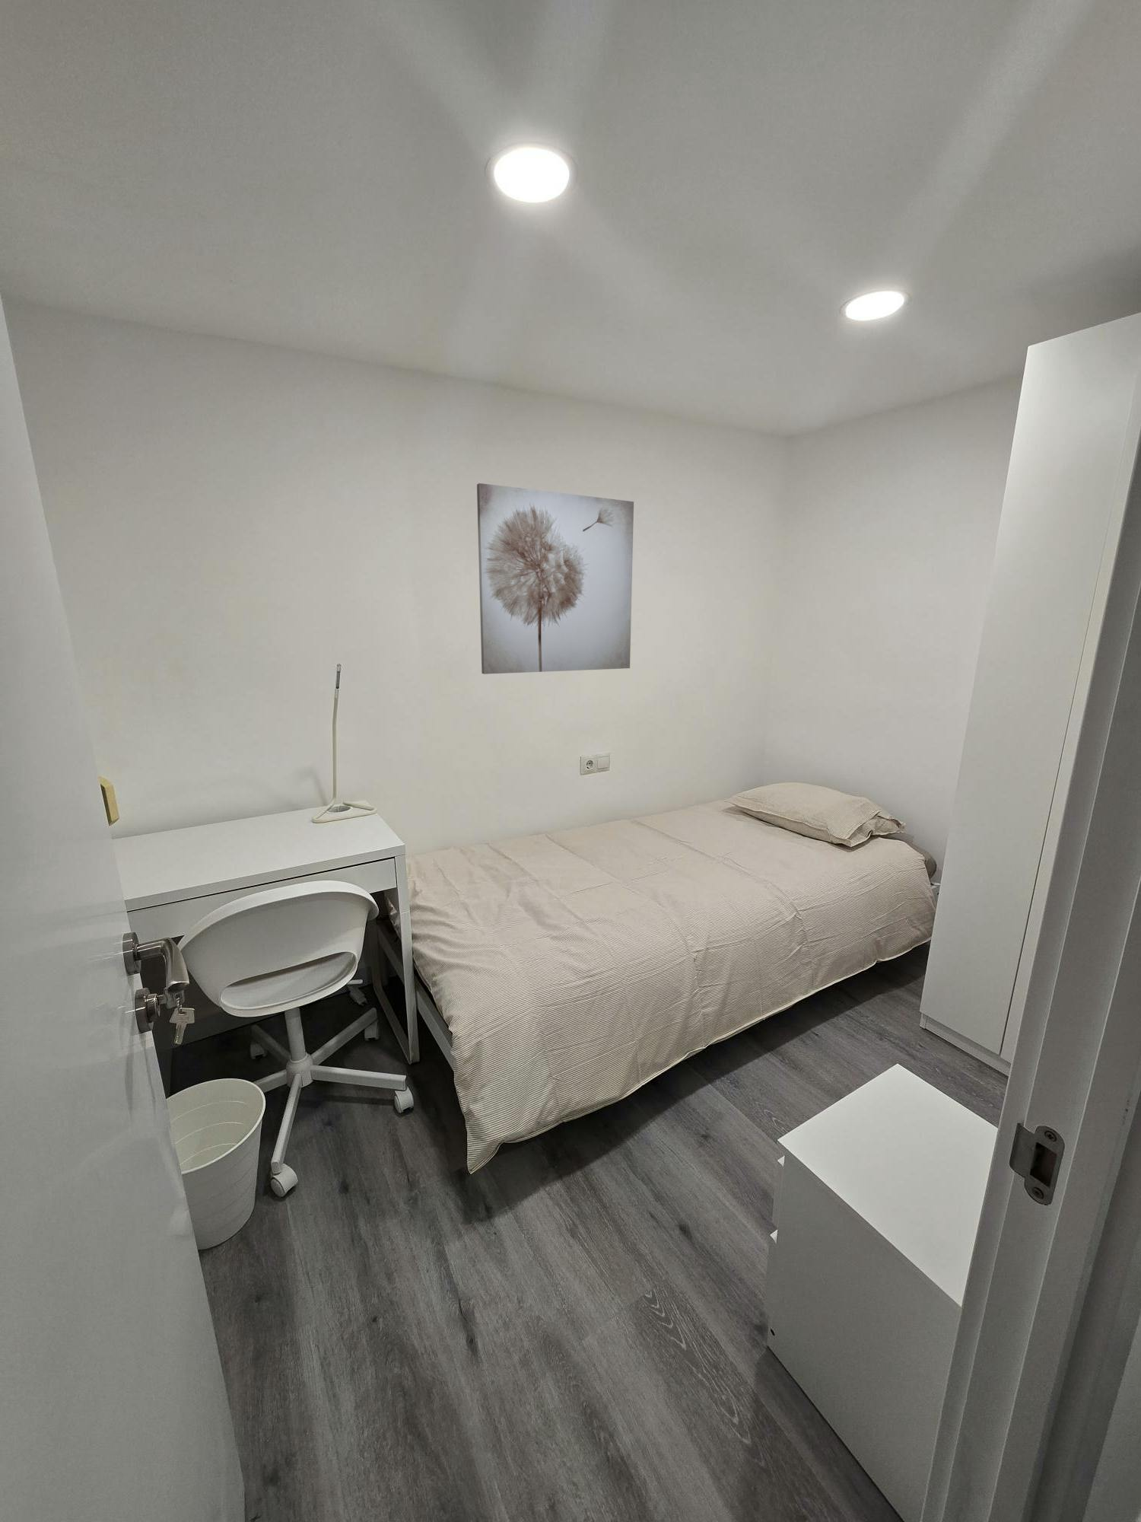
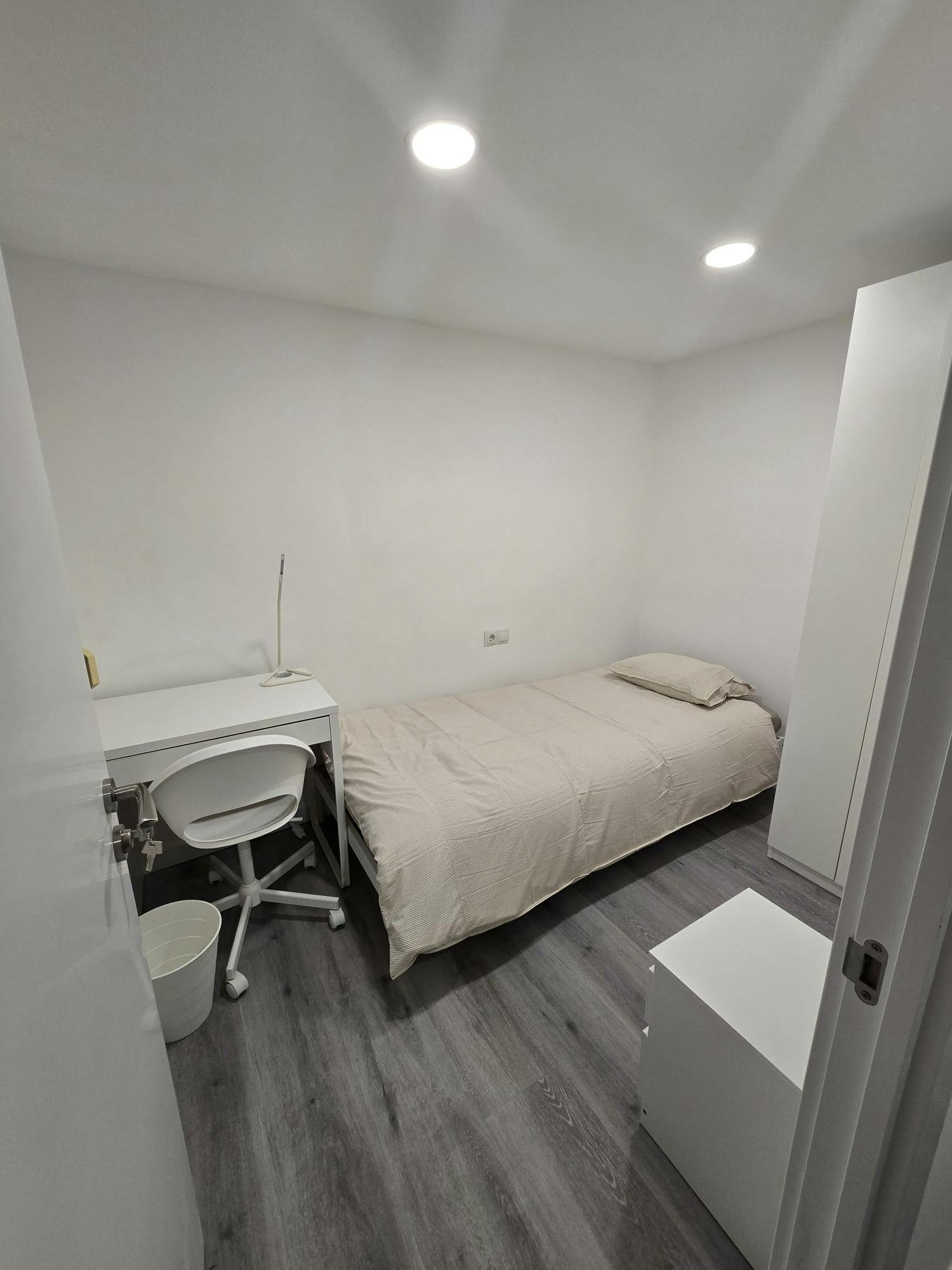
- wall art (560, 585)
